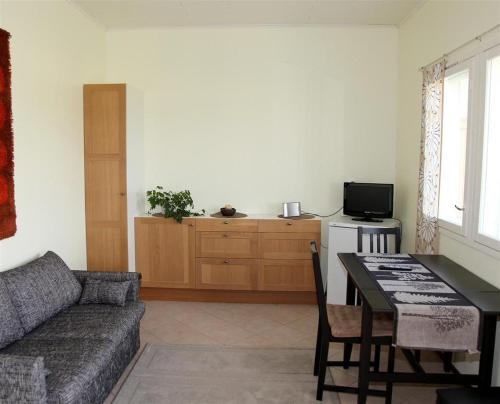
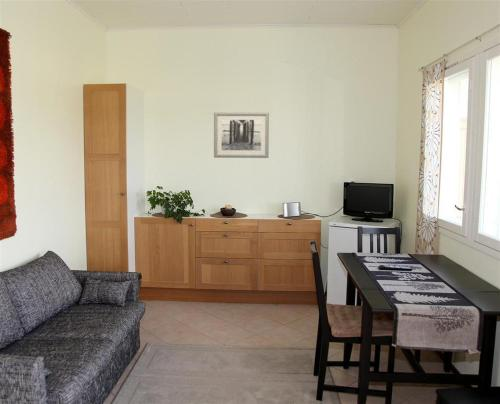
+ wall art (241, 135)
